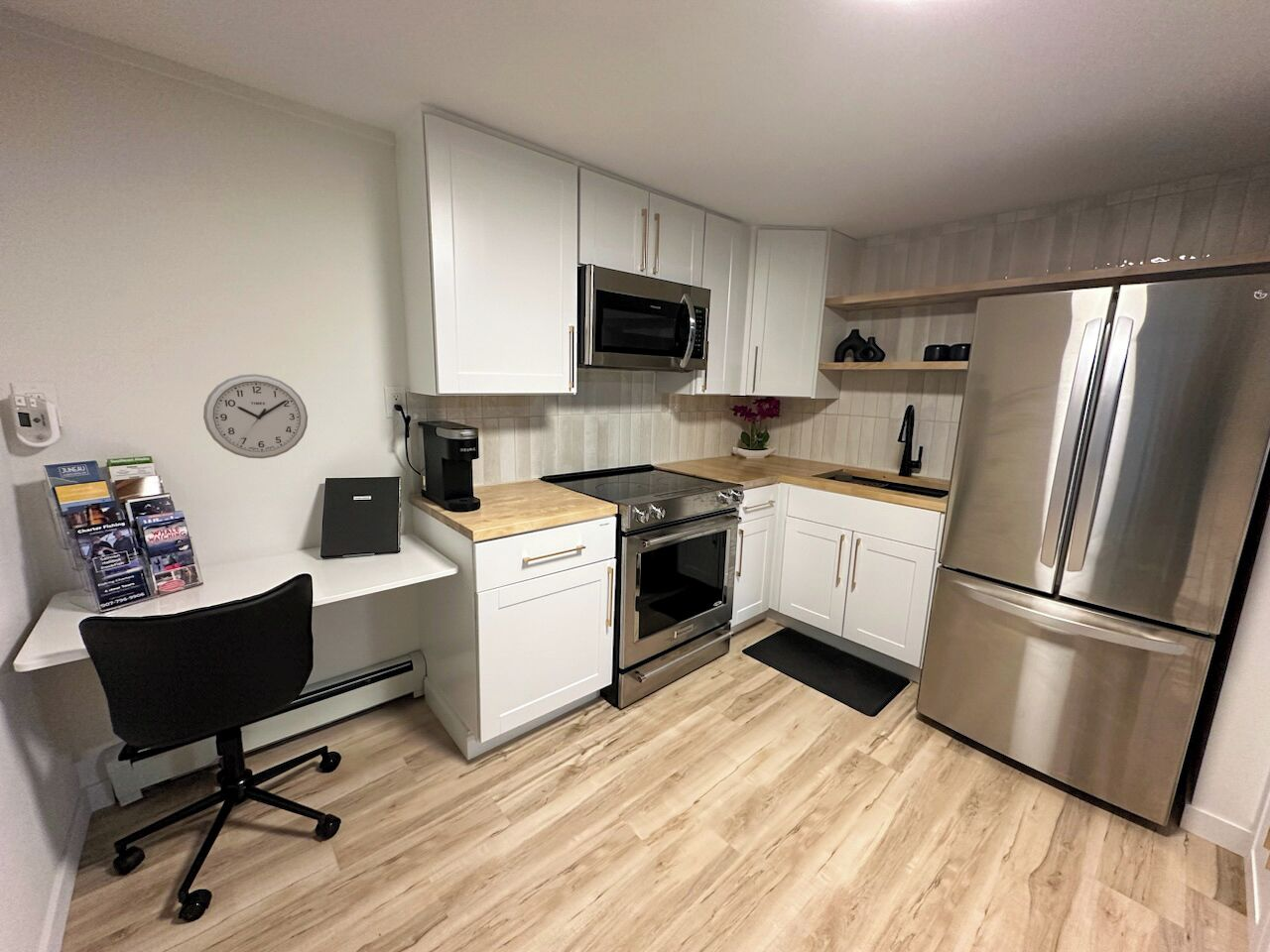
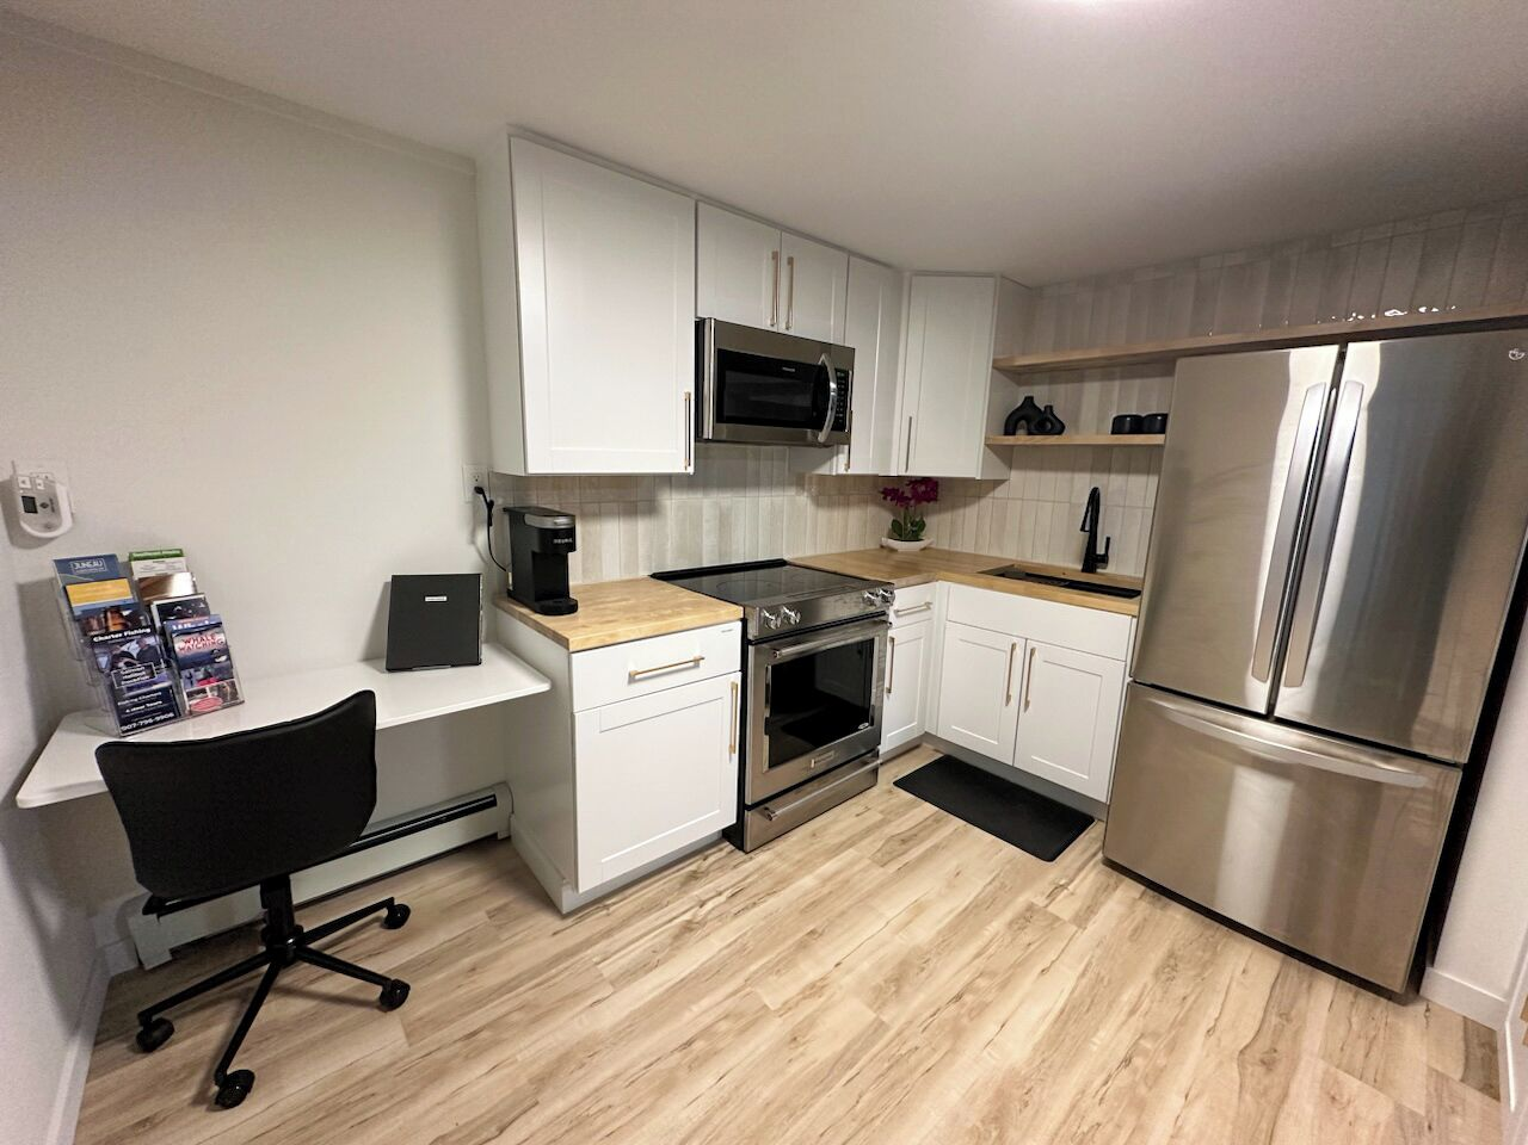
- wall clock (258, 416)
